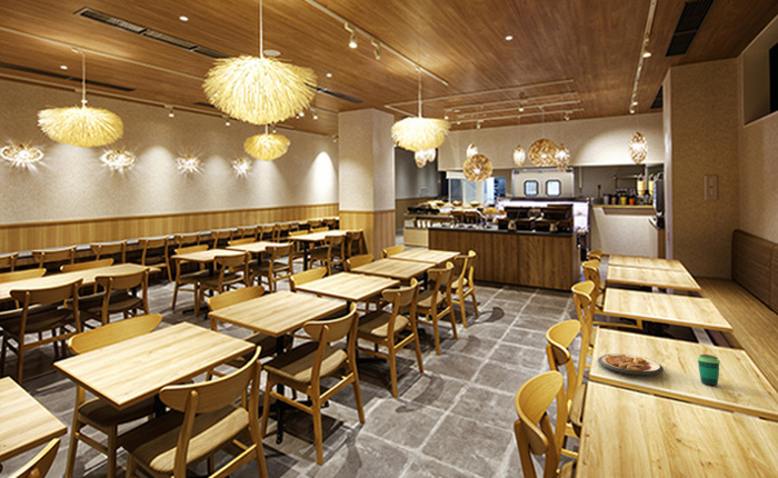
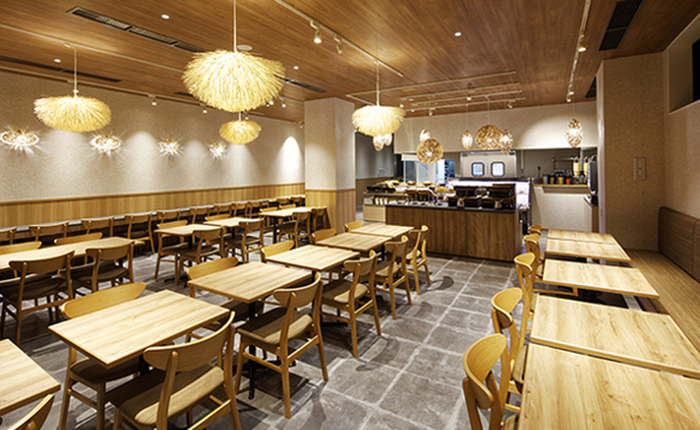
- cup (708, 369)
- plate (629, 362)
